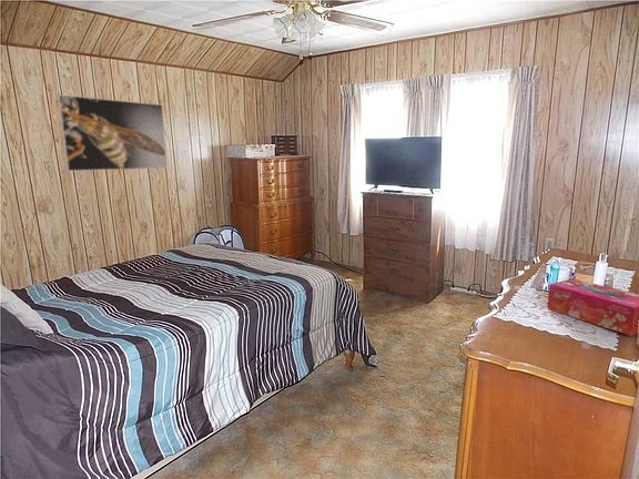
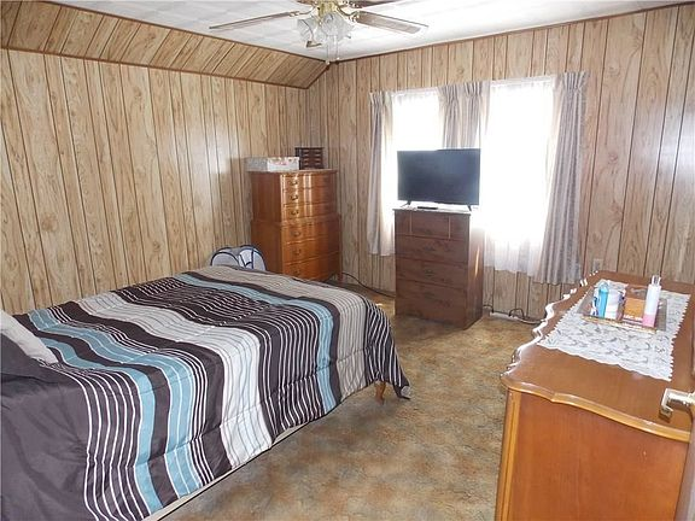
- tissue box (599, 304)
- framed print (118, 135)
